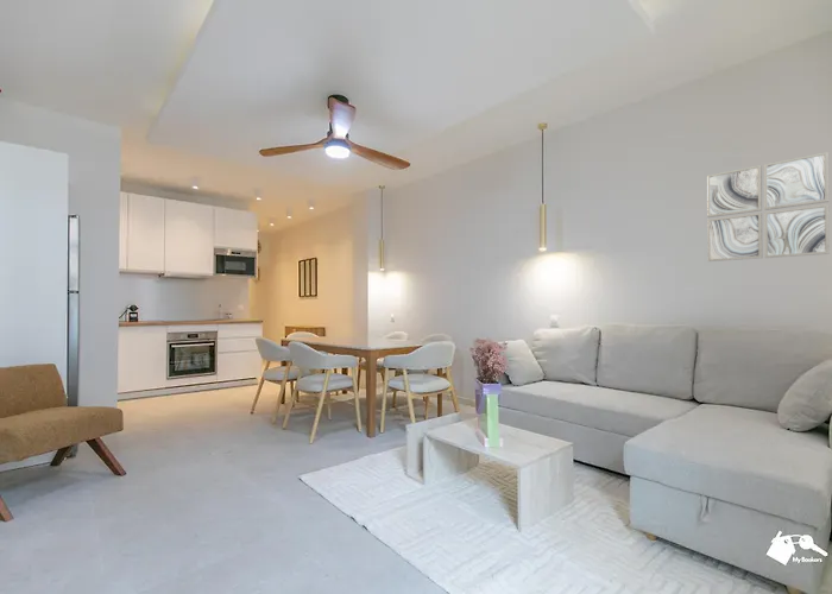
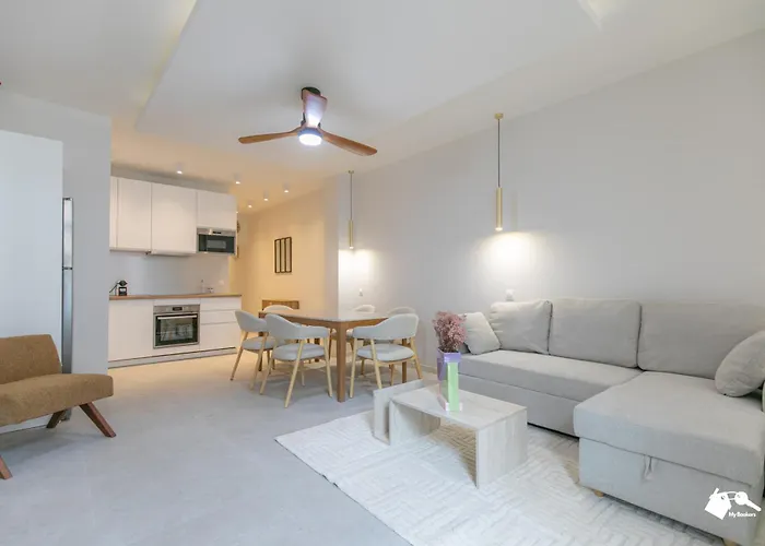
- wall art (764, 213)
